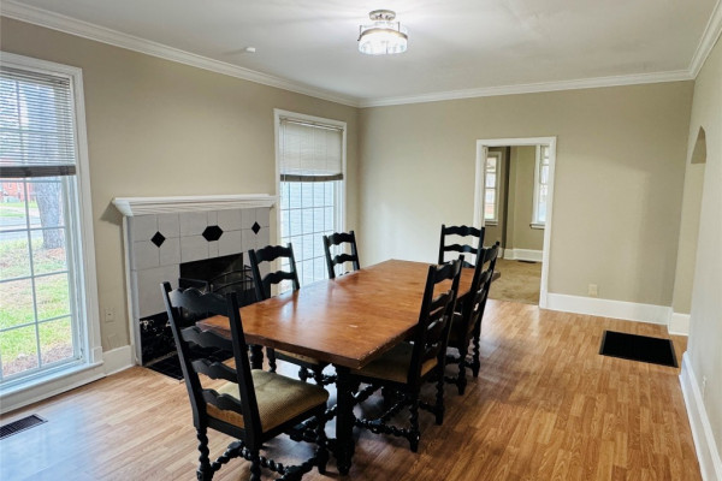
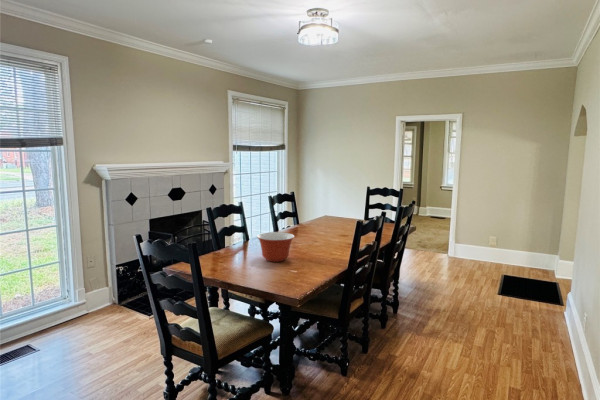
+ mixing bowl (275, 247)
